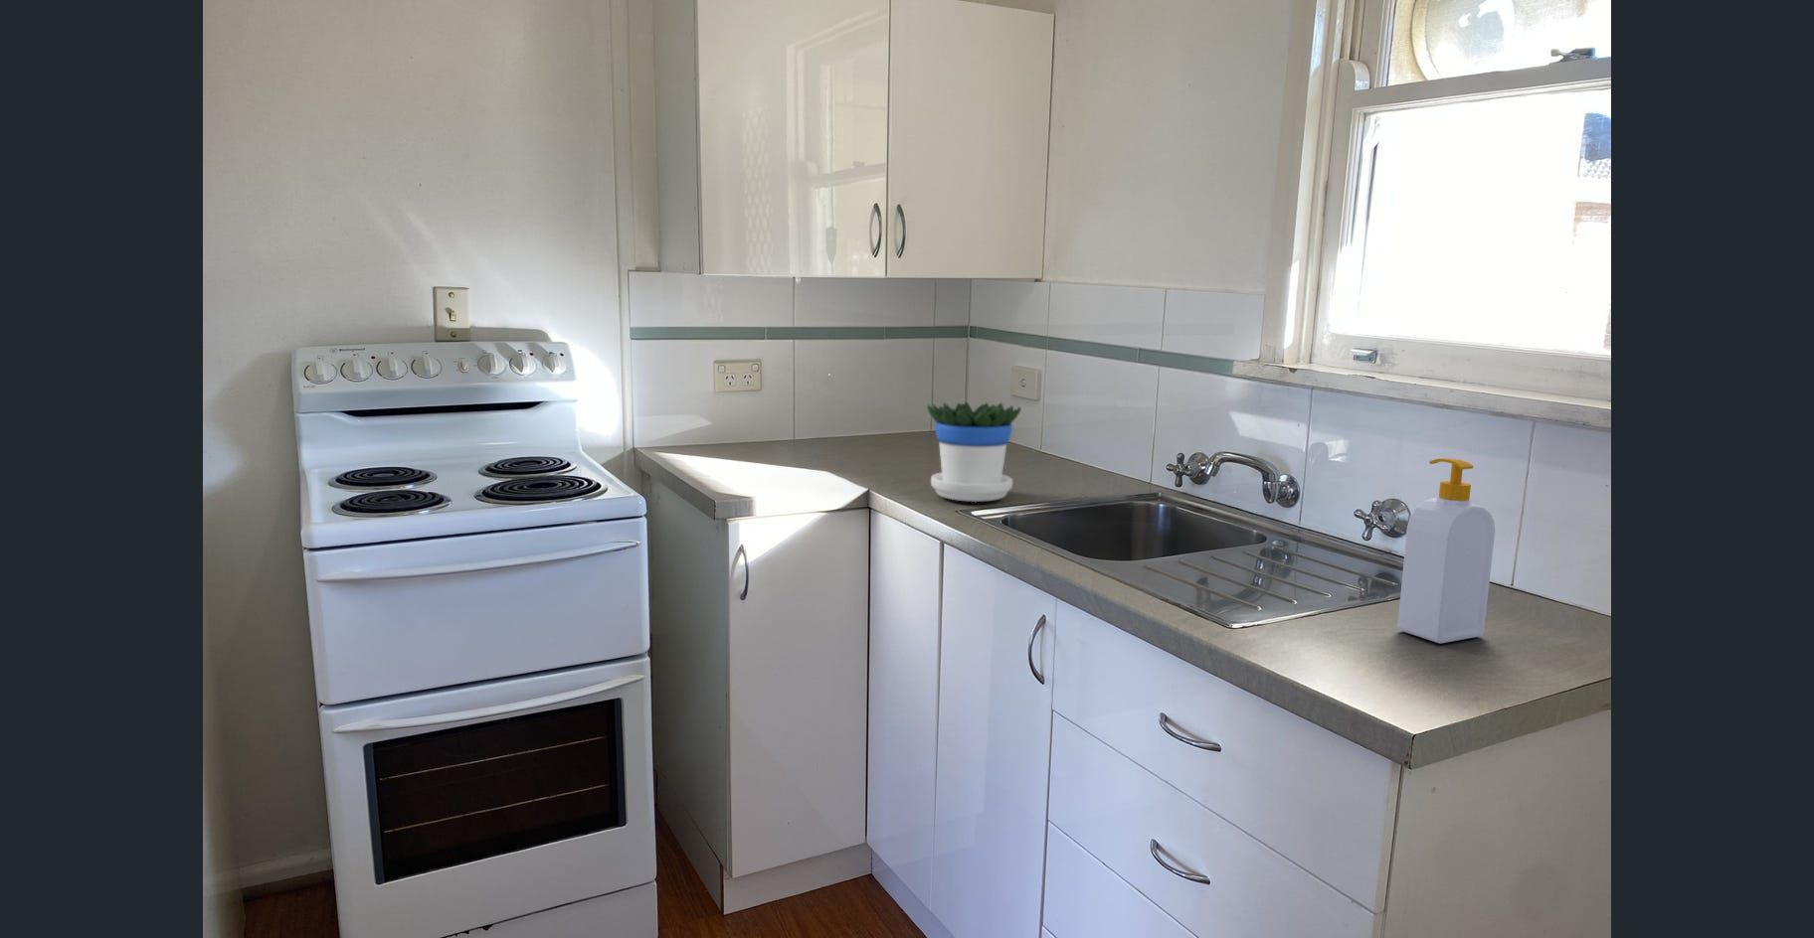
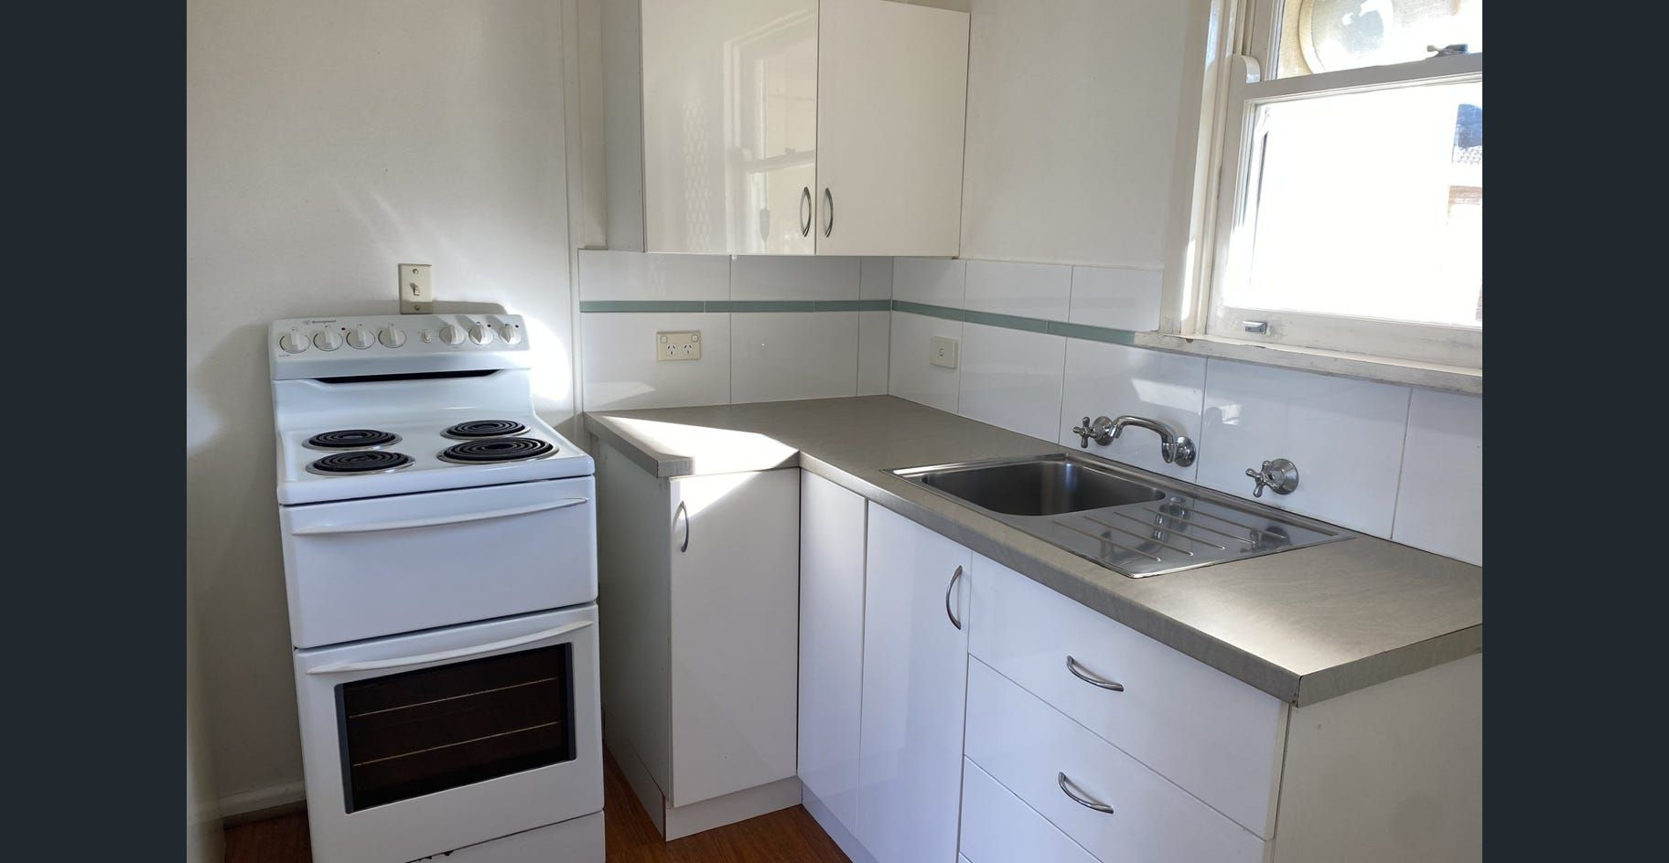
- soap bottle (1446, 547)
- flowerpot (972, 451)
